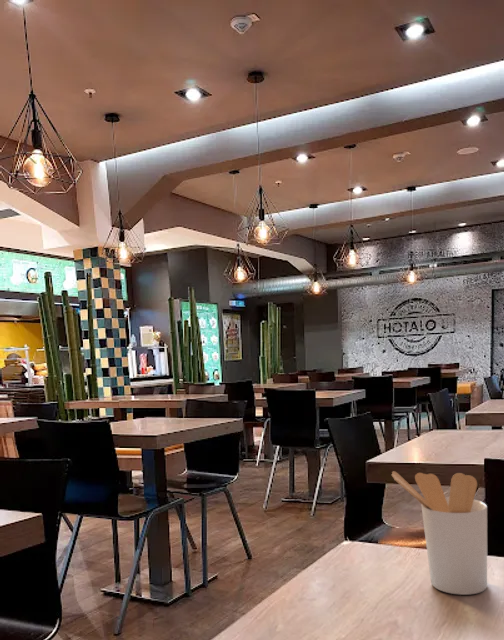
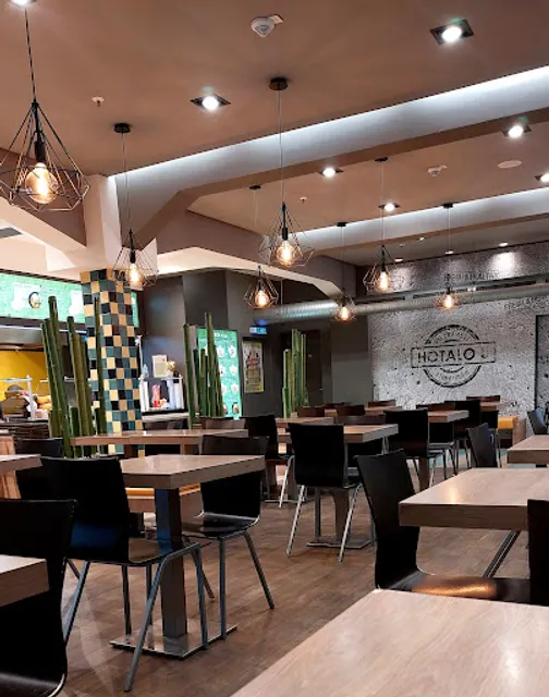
- utensil holder (438, 526)
